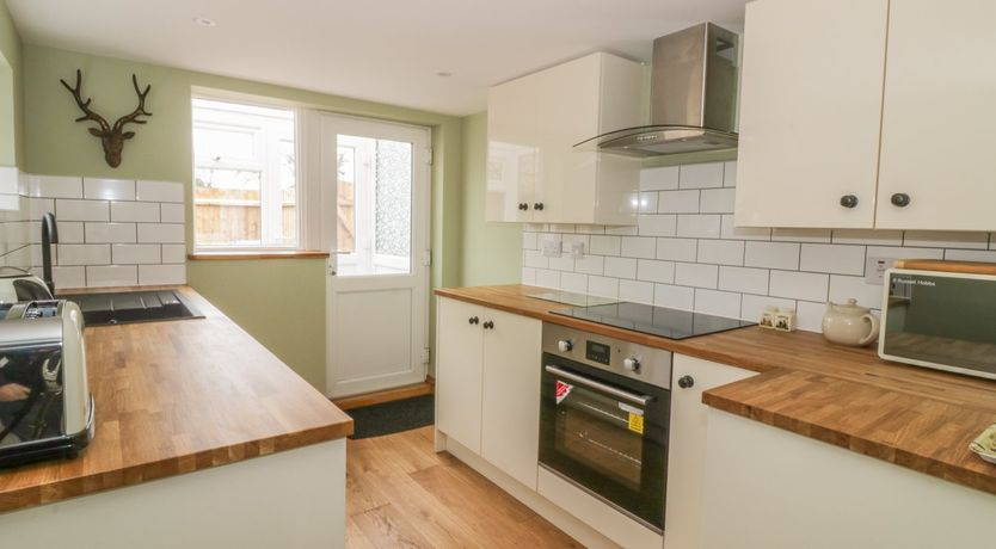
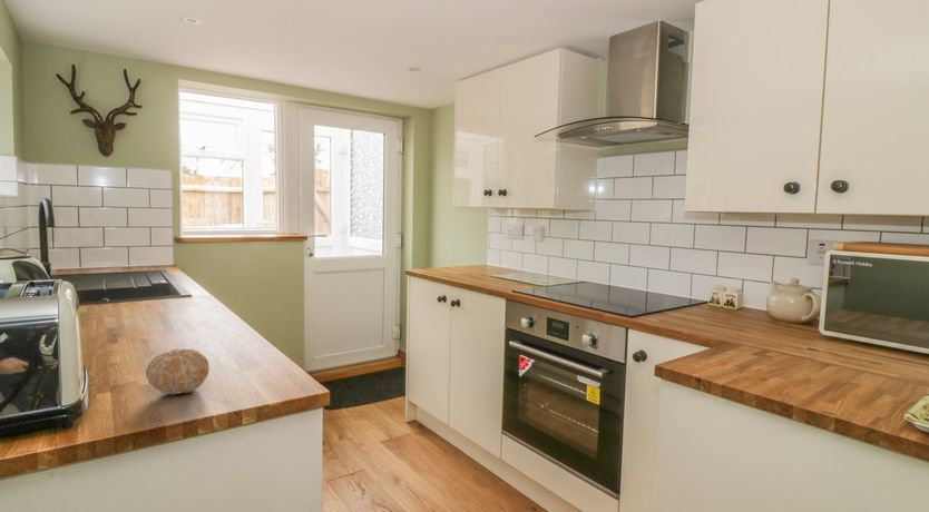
+ fruit (178, 371)
